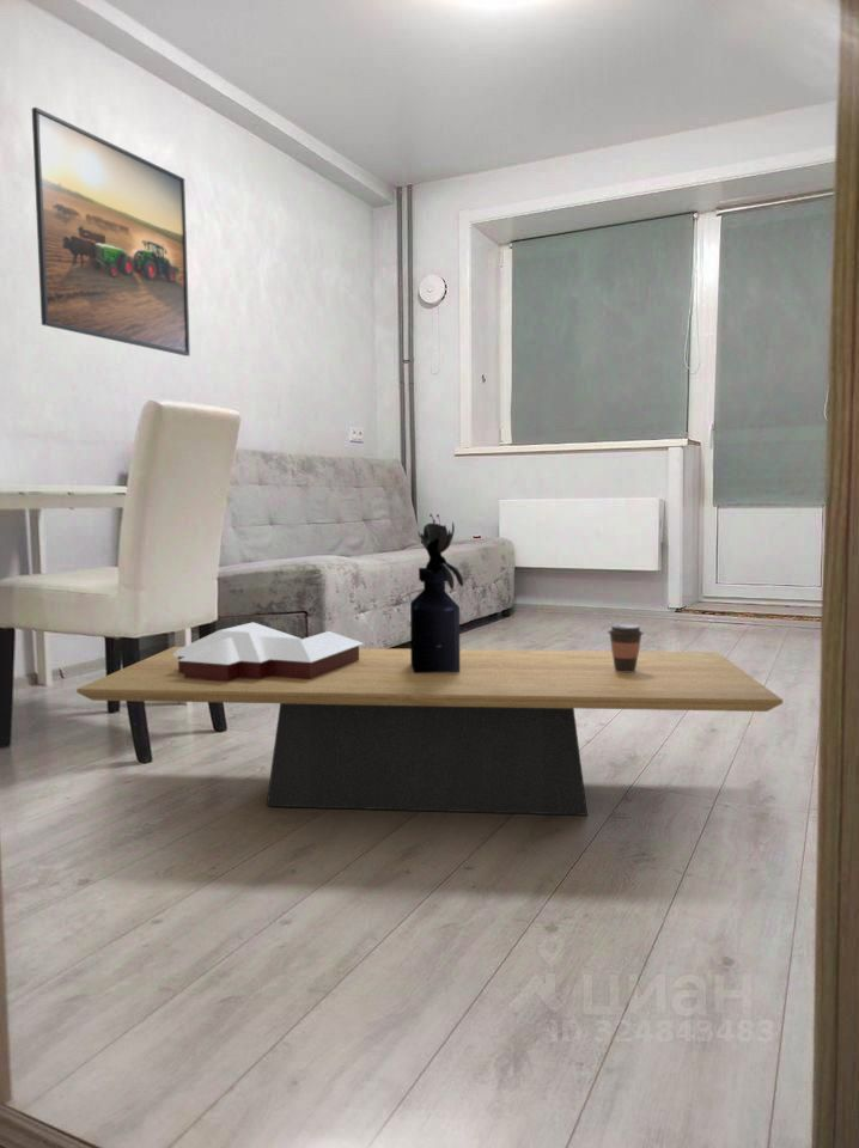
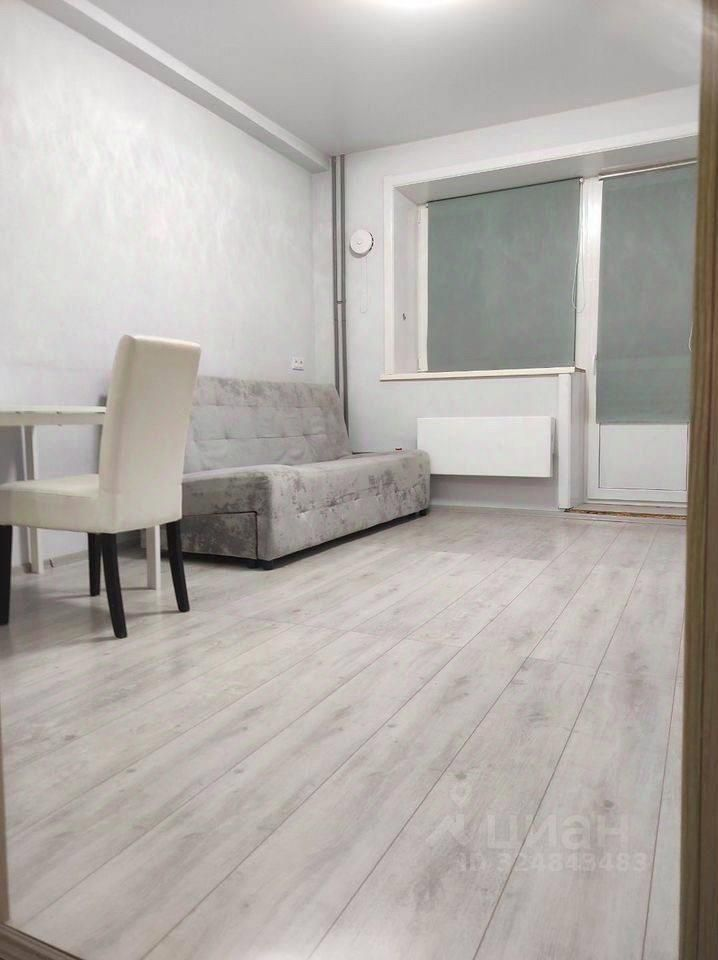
- books (264, 647)
- coffee table (428, 731)
- vase (434, 591)
- coffee cup (625, 647)
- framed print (118, 245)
